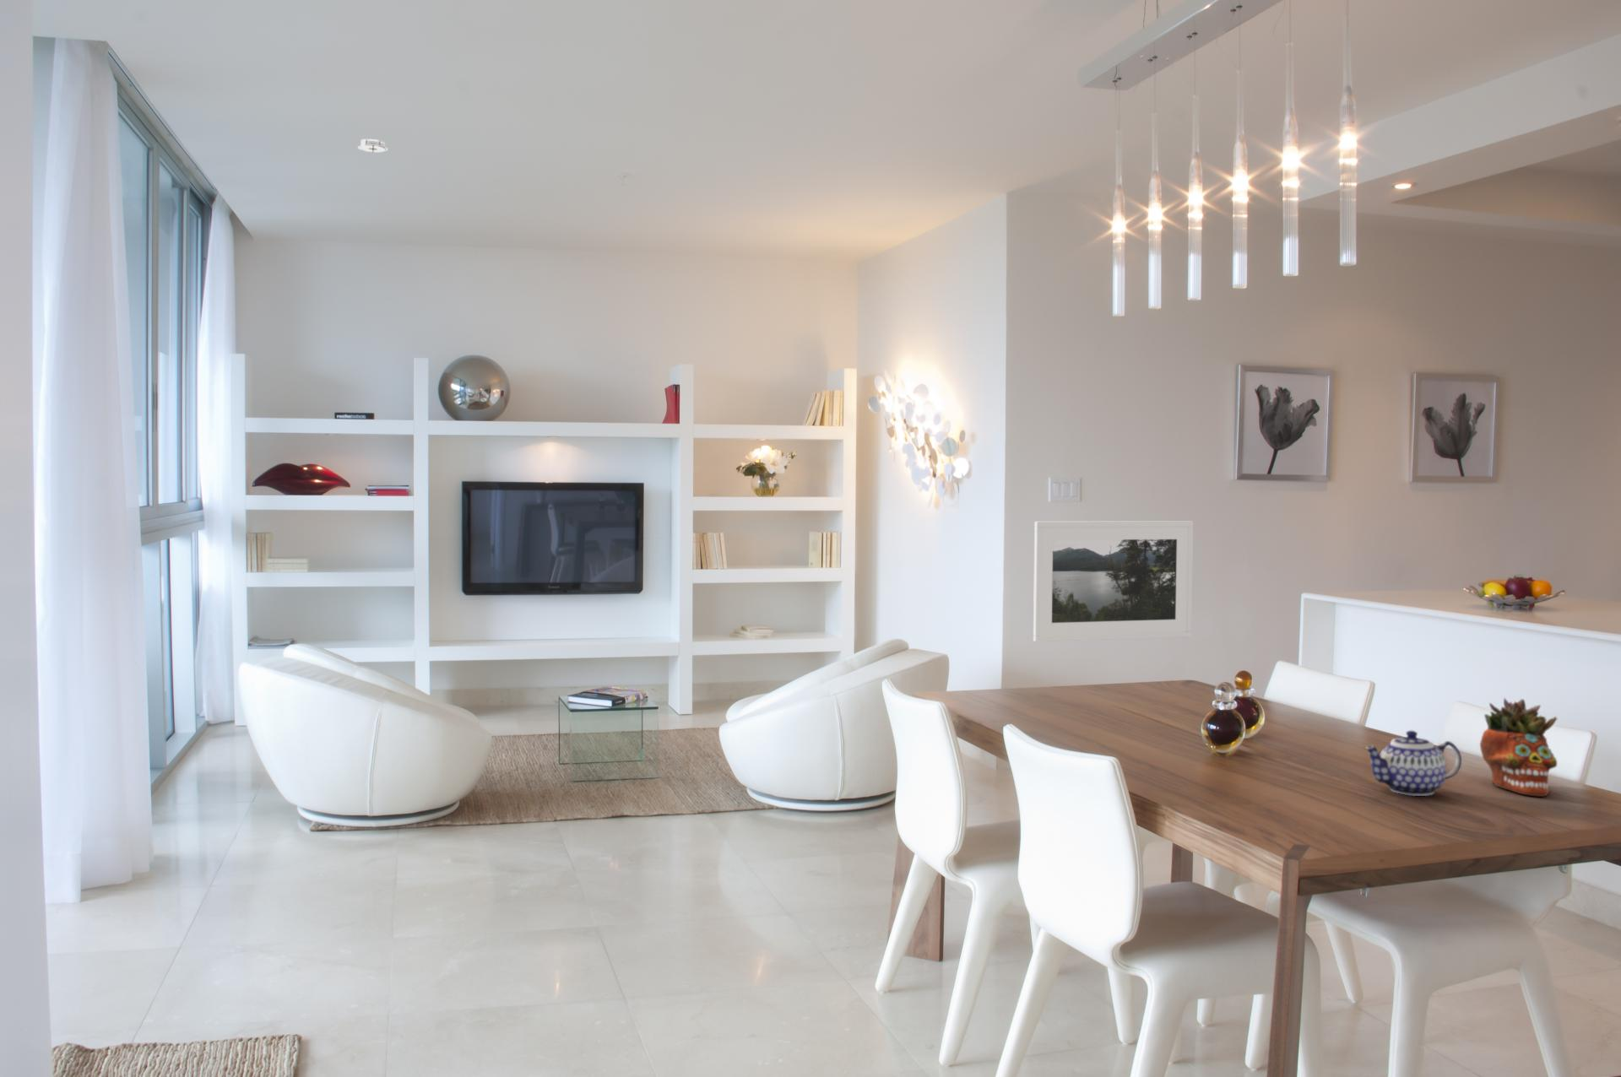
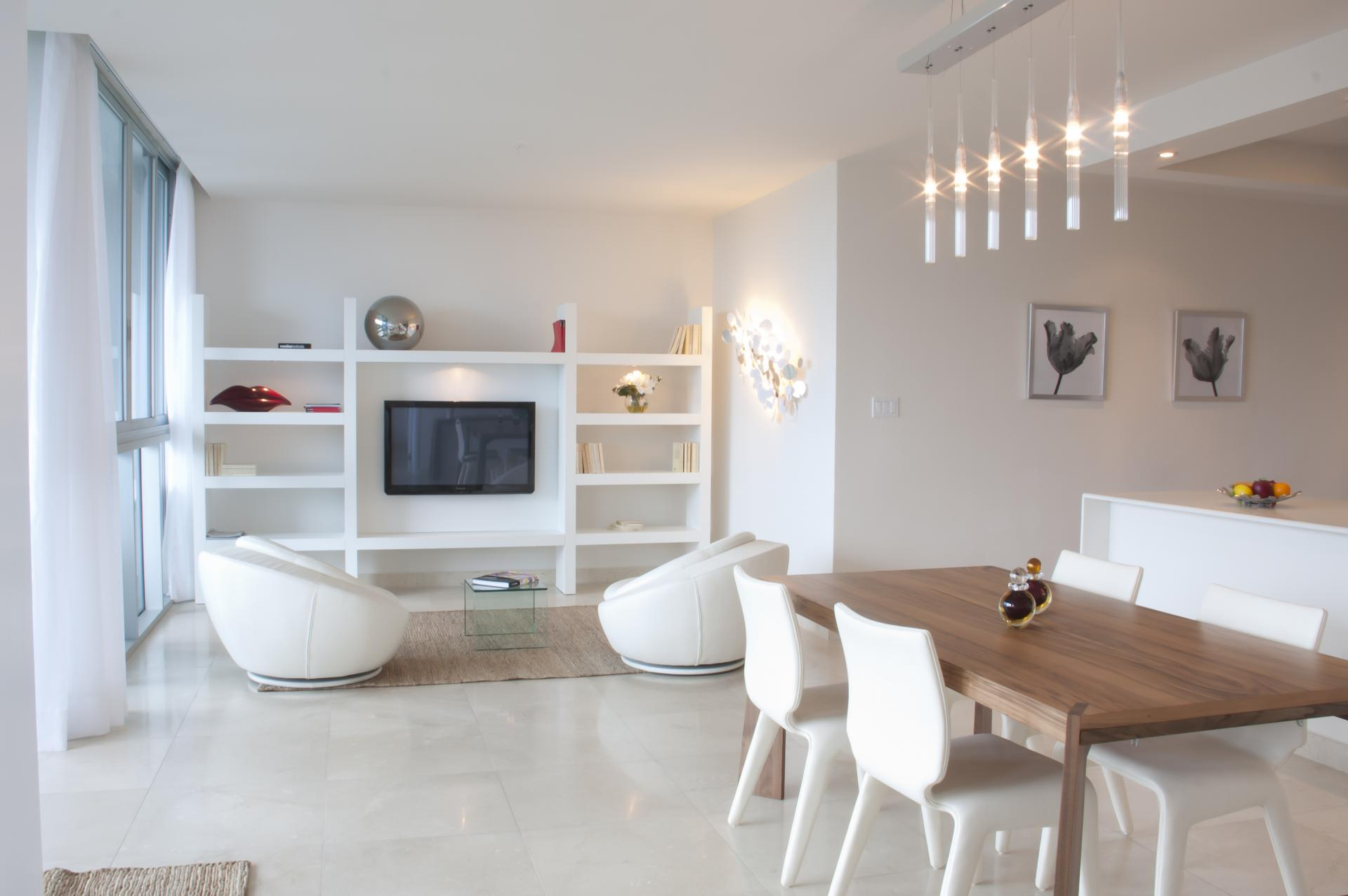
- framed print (1115, 579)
- succulent planter (1521, 744)
- smoke detector (372, 145)
- teapot (1413, 761)
